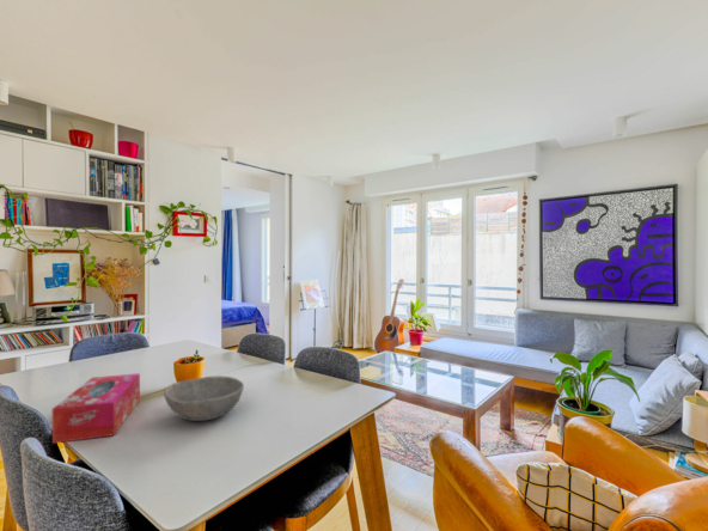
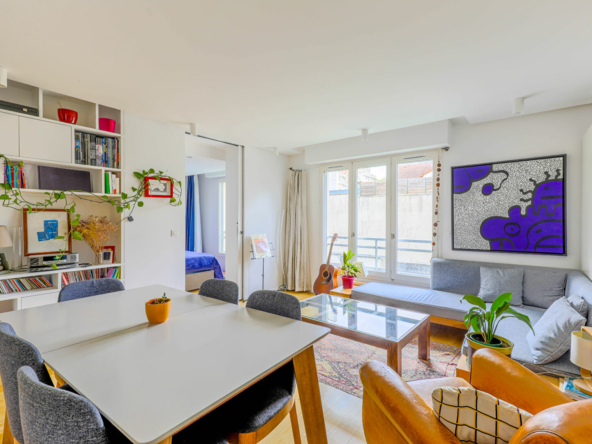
- bowl (205, 399)
- tissue box (102, 403)
